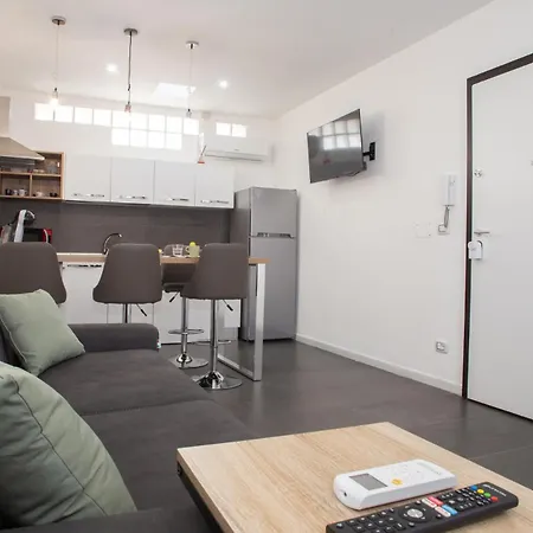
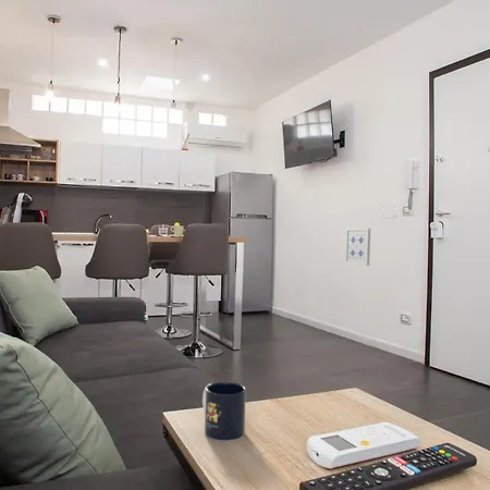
+ wall art (357, 246)
+ mug (220, 407)
